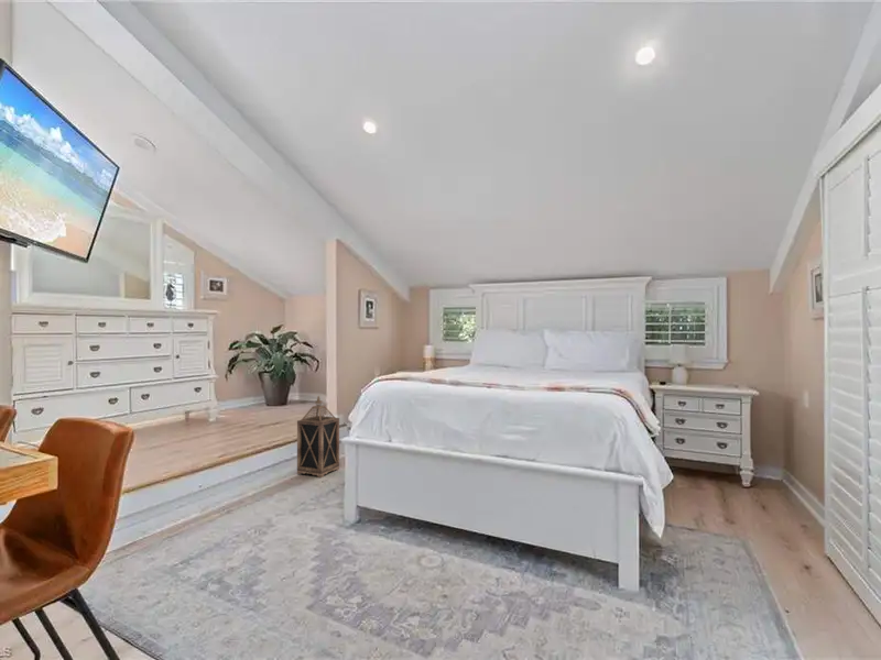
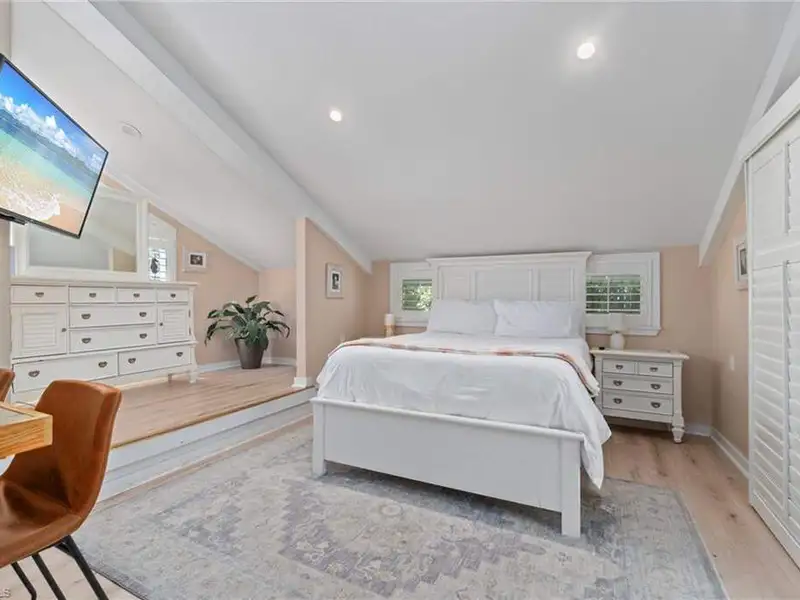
- lantern (318, 433)
